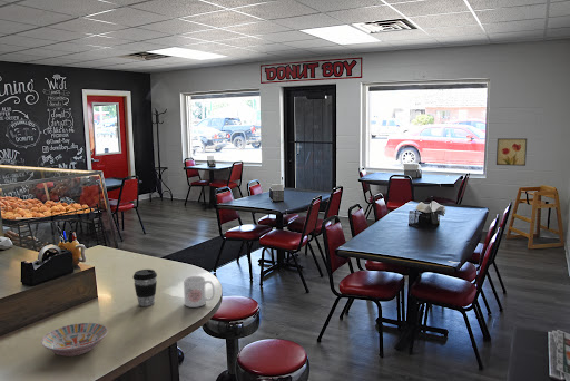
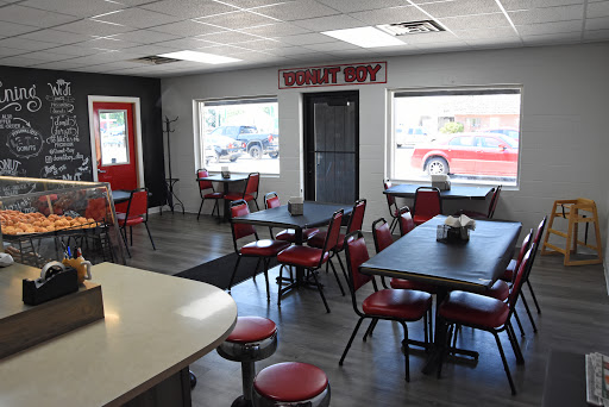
- wall art (511, 152)
- mug (199, 291)
- coffee cup (145, 287)
- bowl (76, 342)
